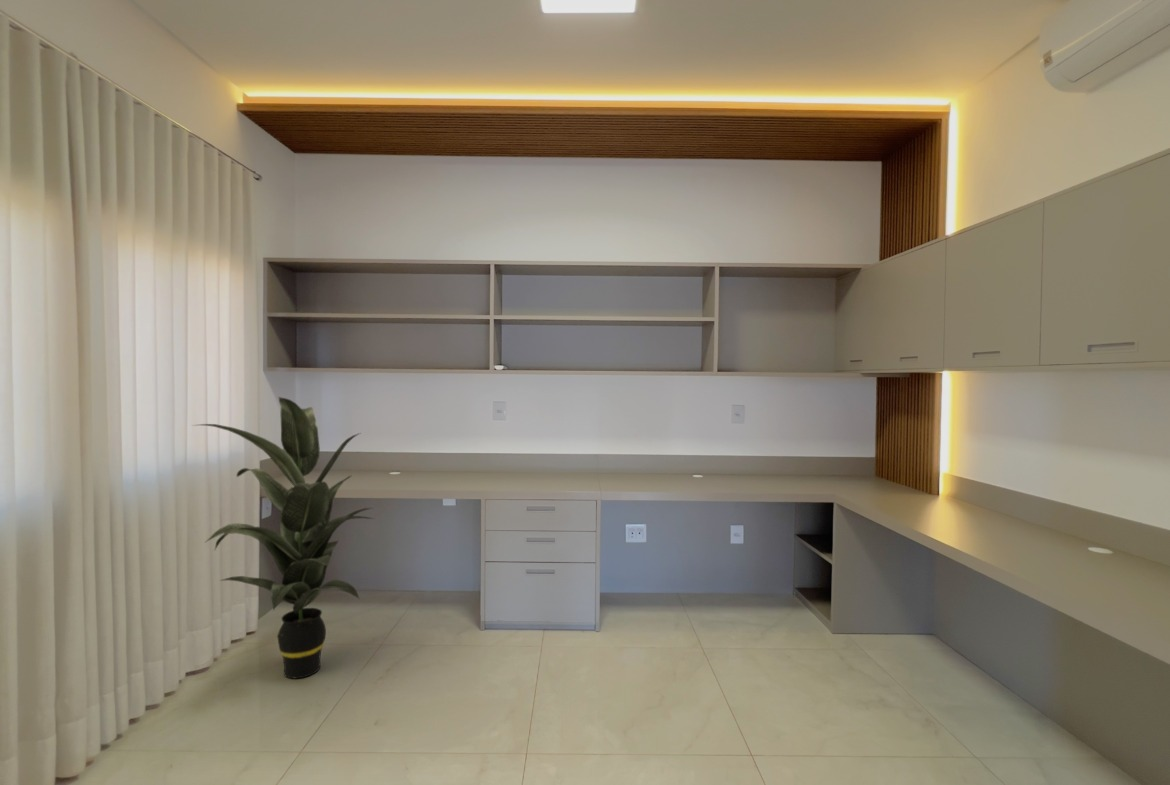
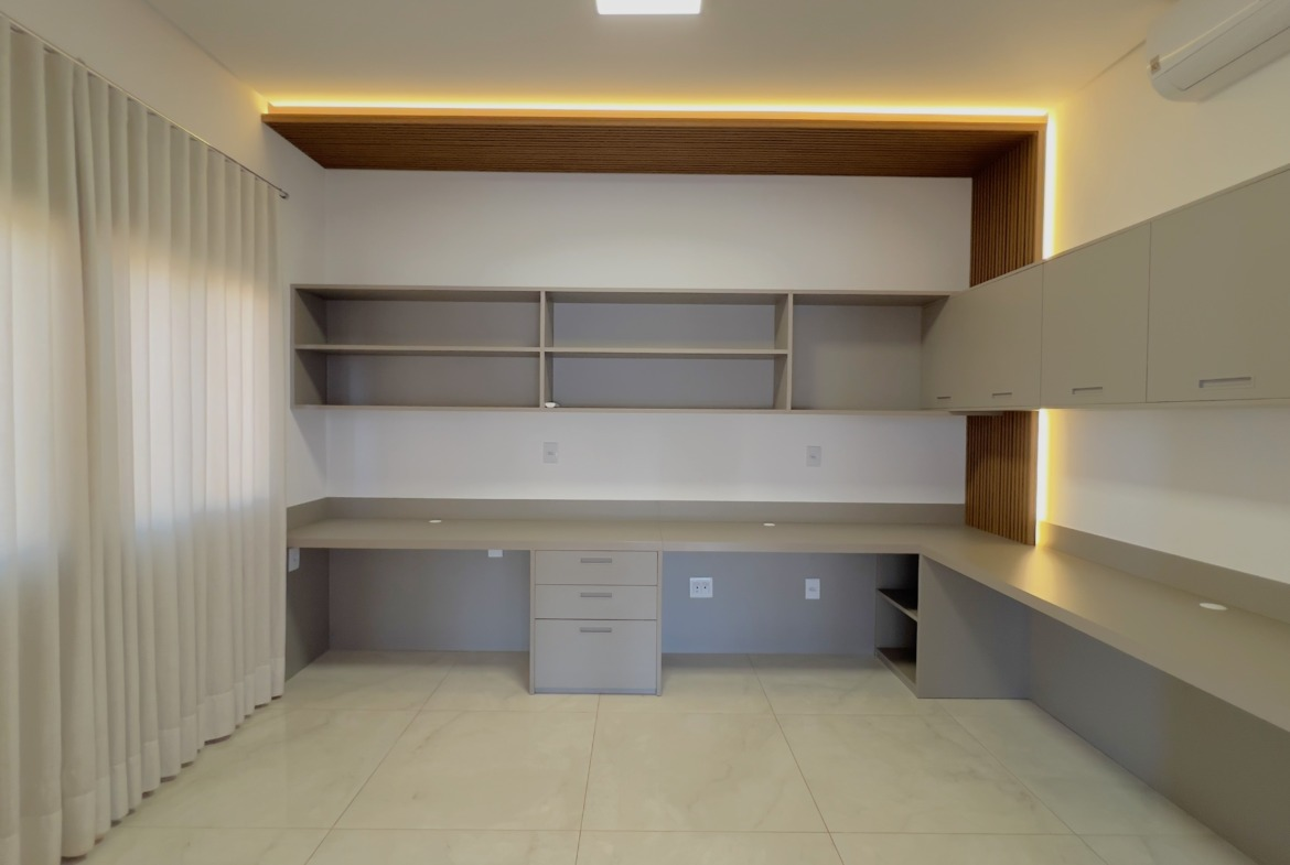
- indoor plant (289, 536)
